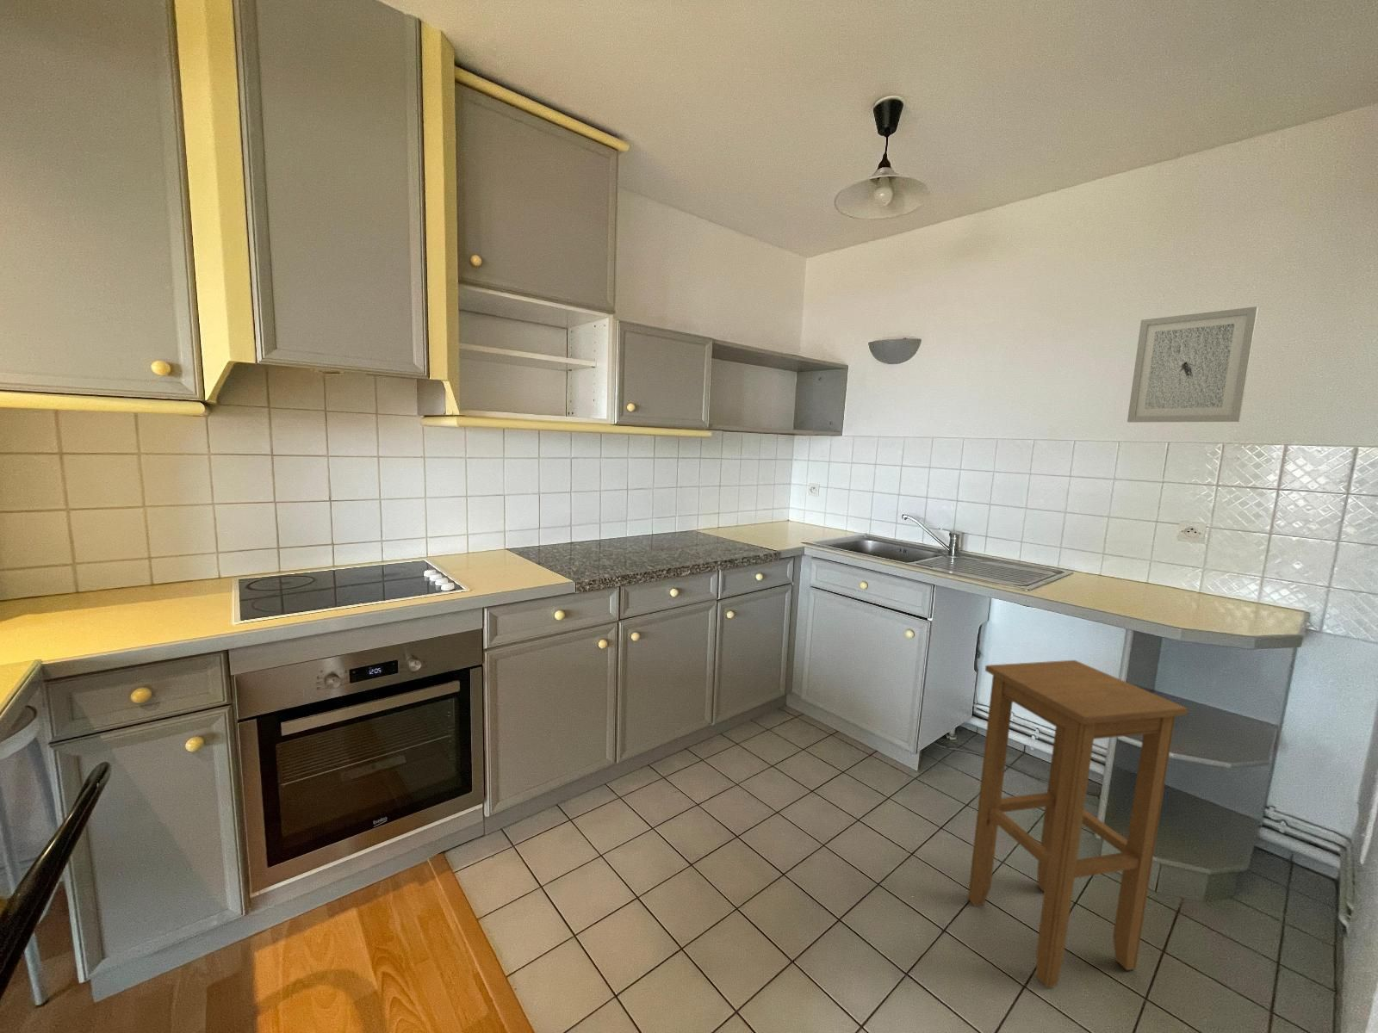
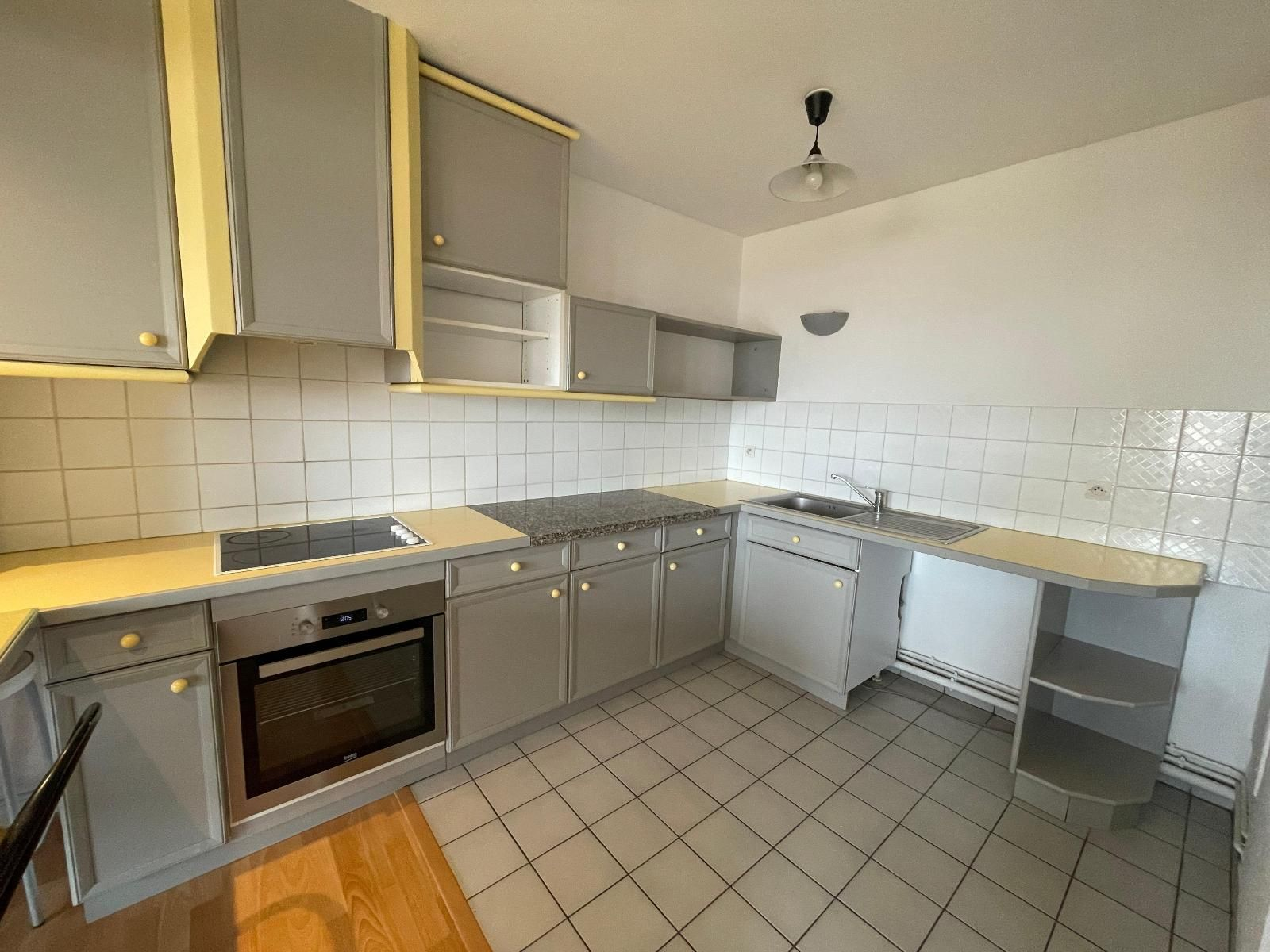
- stool (1062, 811)
- wall art (1188, 369)
